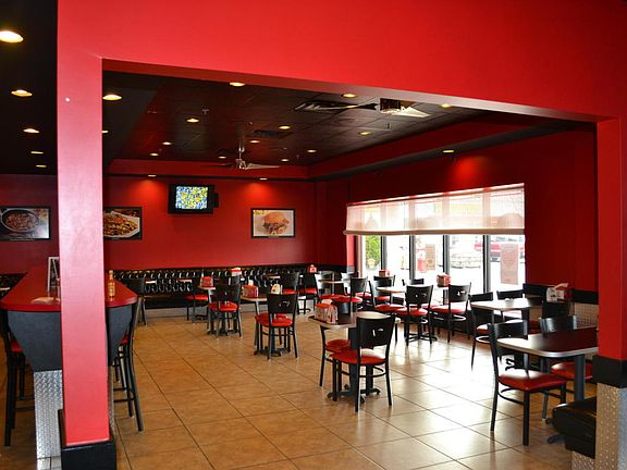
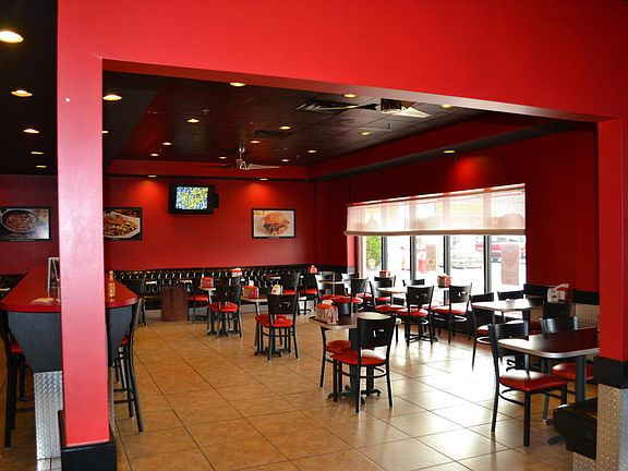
+ trash can (173, 303)
